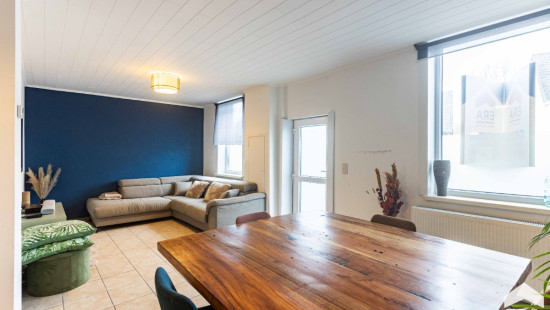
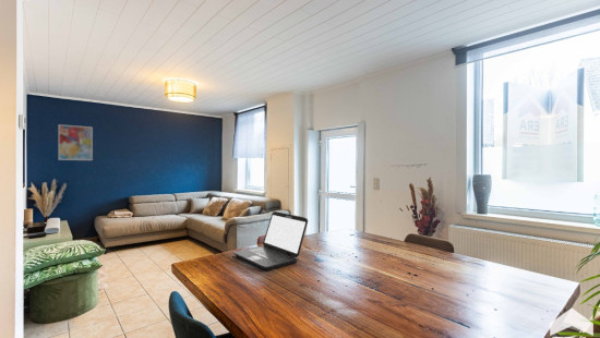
+ laptop (269, 237)
+ wall art (75, 143)
